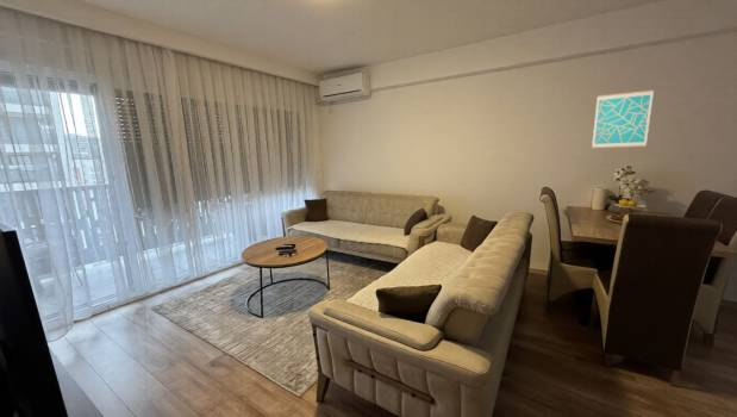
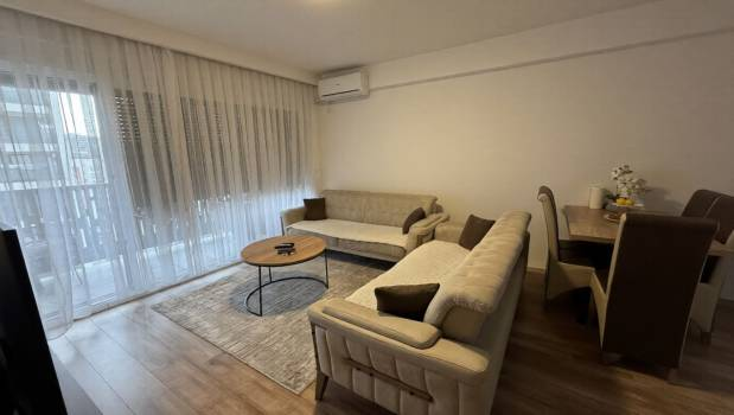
- wall art (620, 120)
